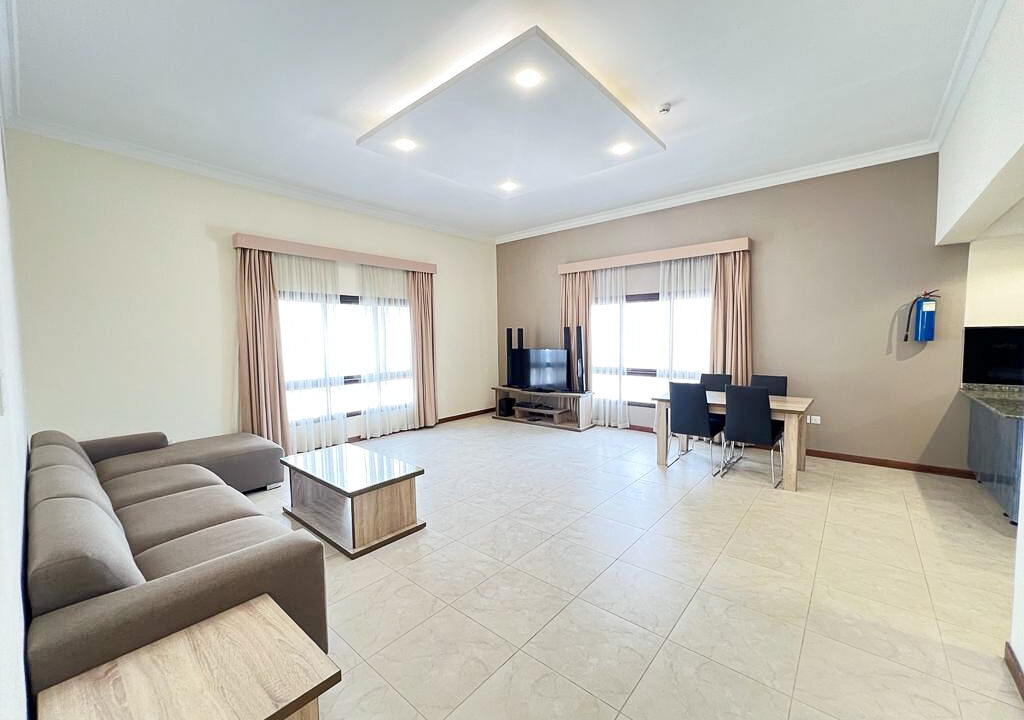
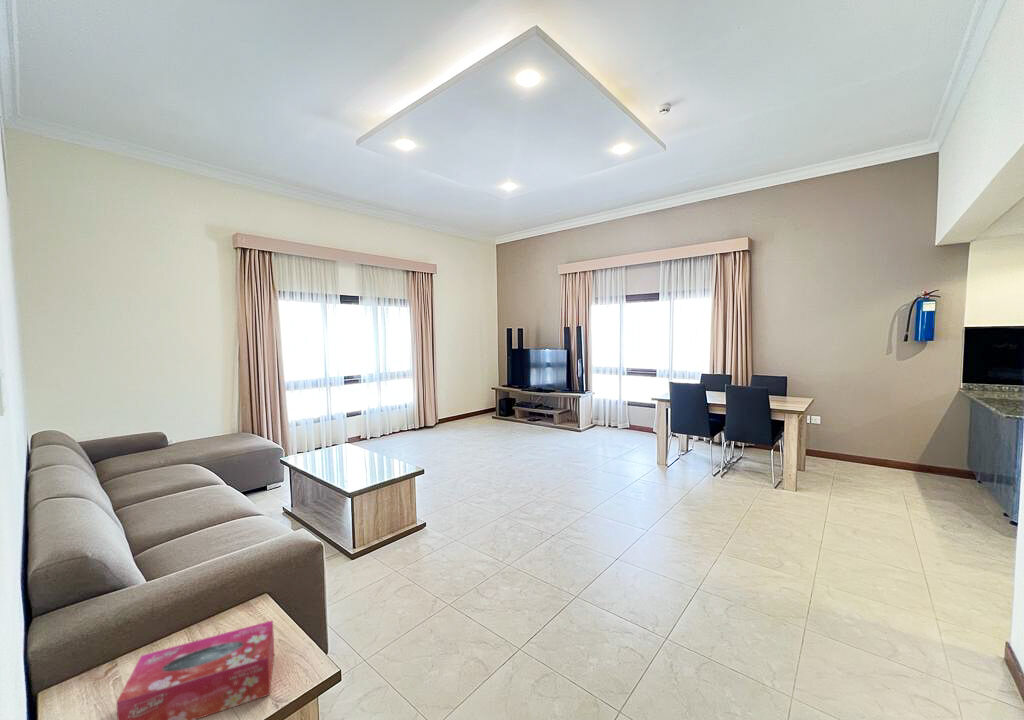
+ tissue box (205, 675)
